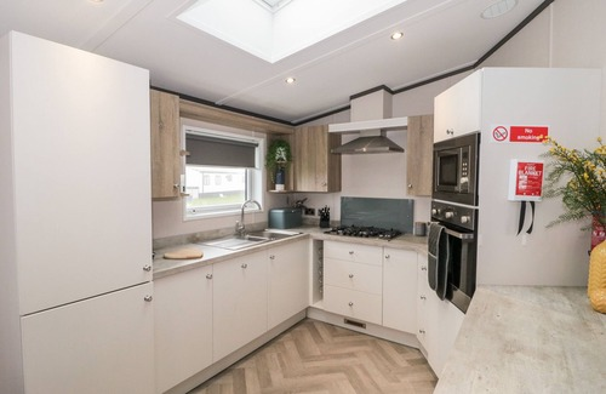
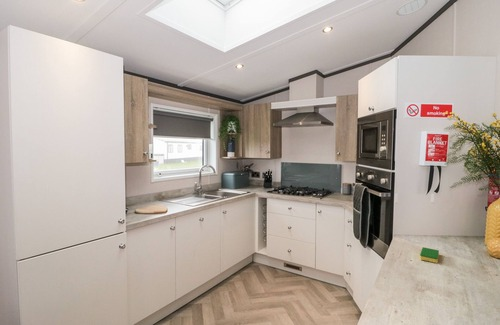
+ dish sponge (429, 254)
